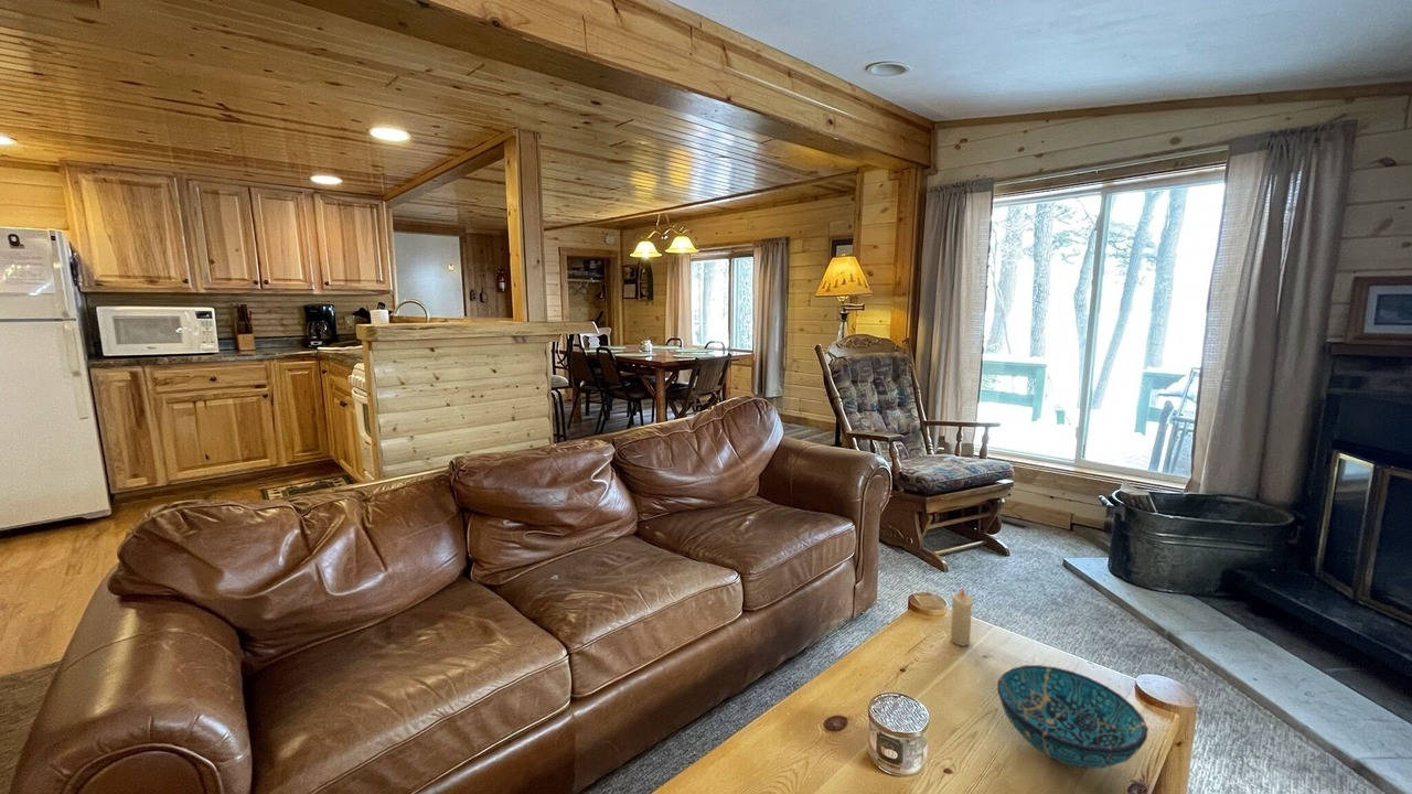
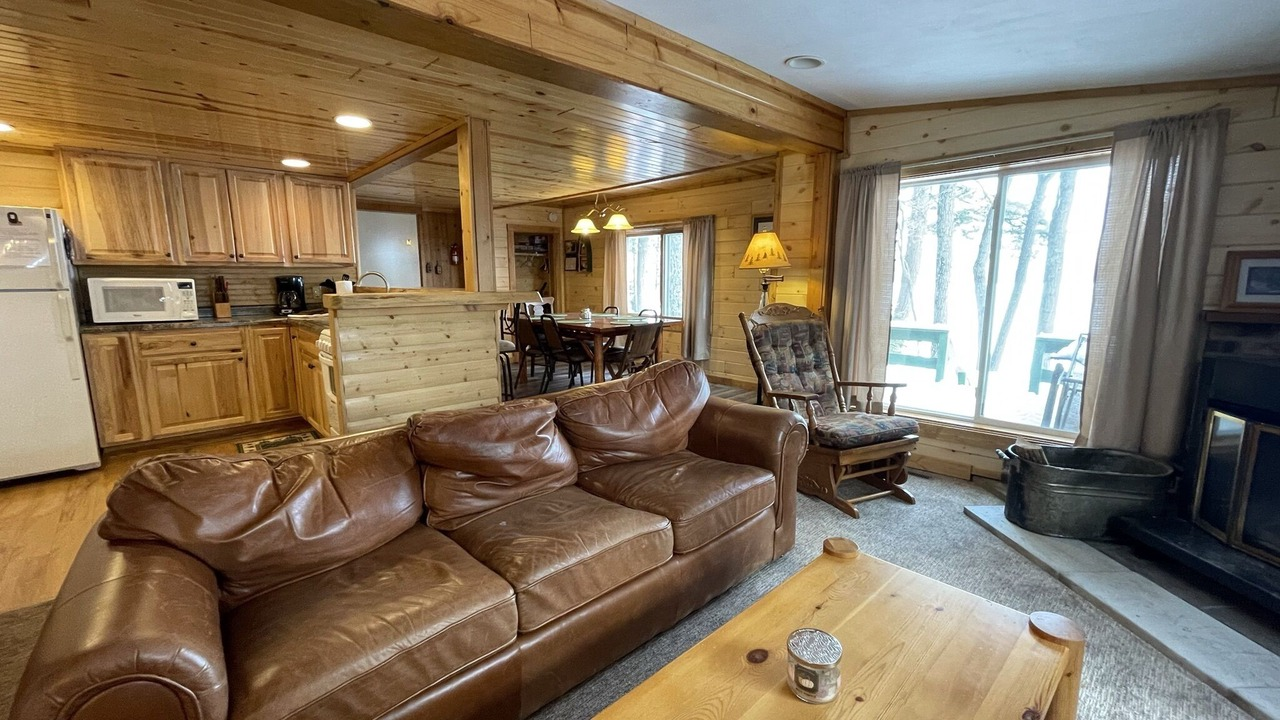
- decorative bowl (1066, 726)
- candle (961, 614)
